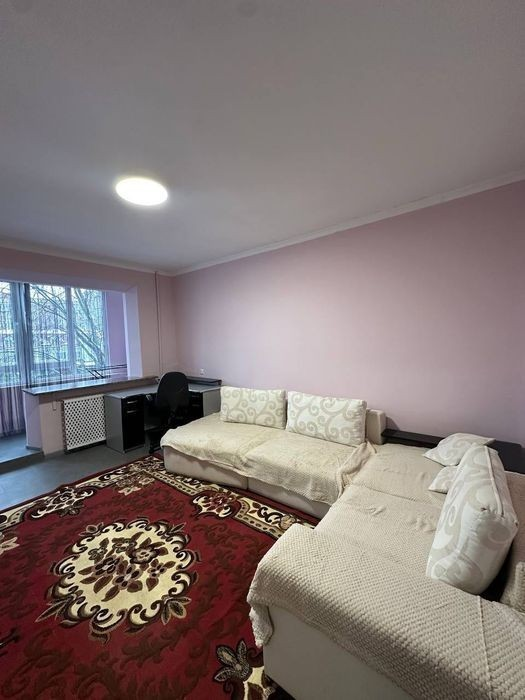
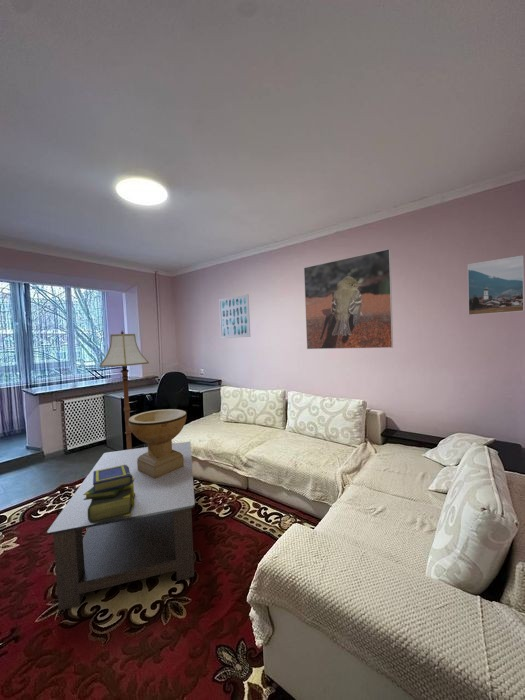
+ decorative bowl (159, 441)
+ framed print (494, 286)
+ stack of books (111, 489)
+ floor lamp (126, 395)
+ coffee table (141, 502)
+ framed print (344, 304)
+ wall art (233, 317)
